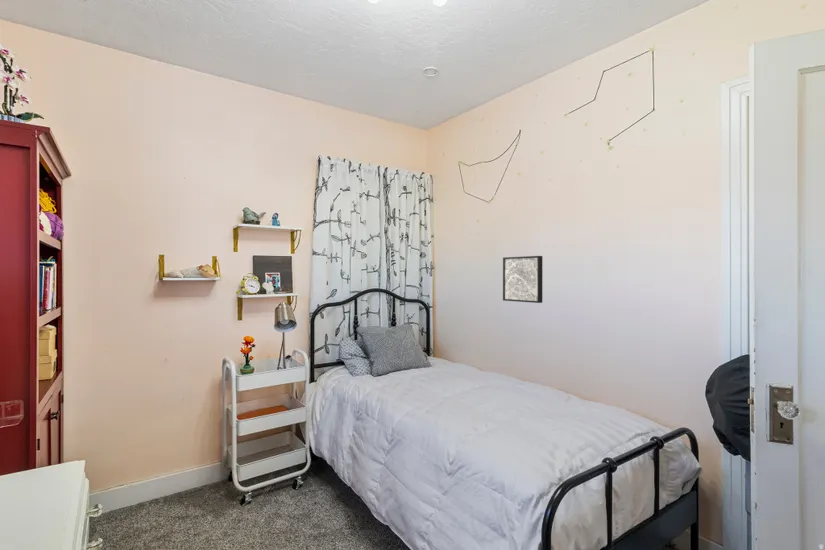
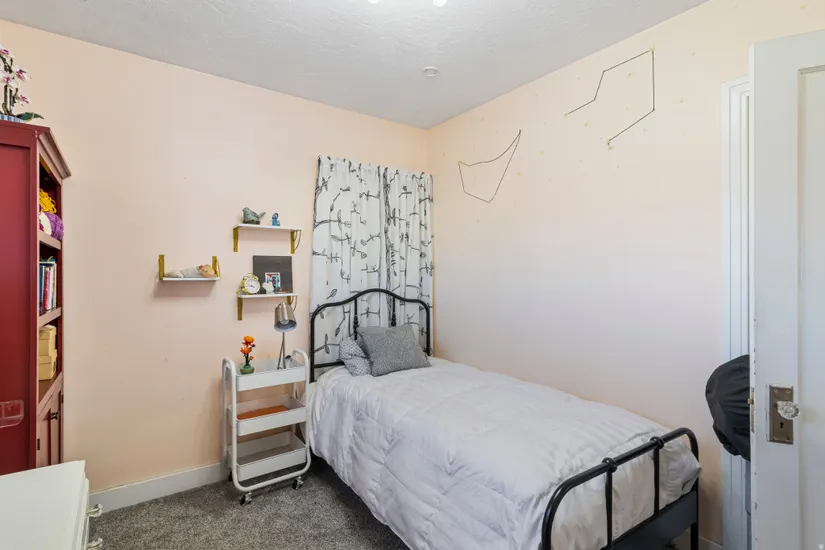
- wall art (521, 279)
